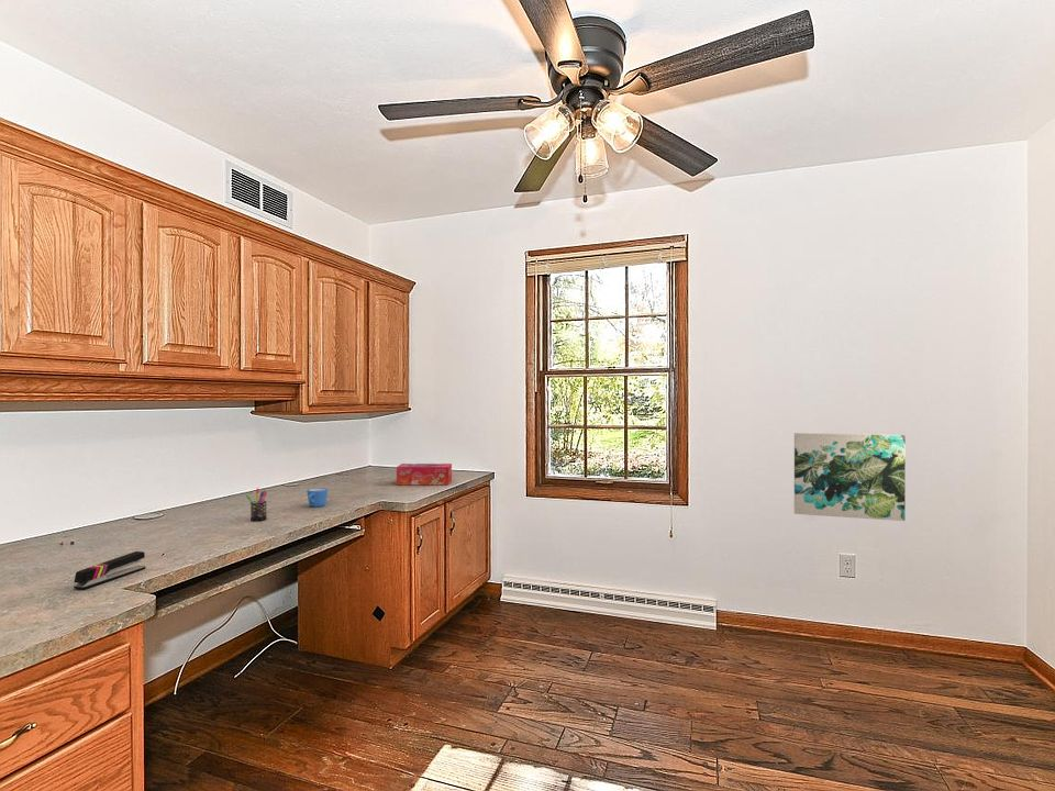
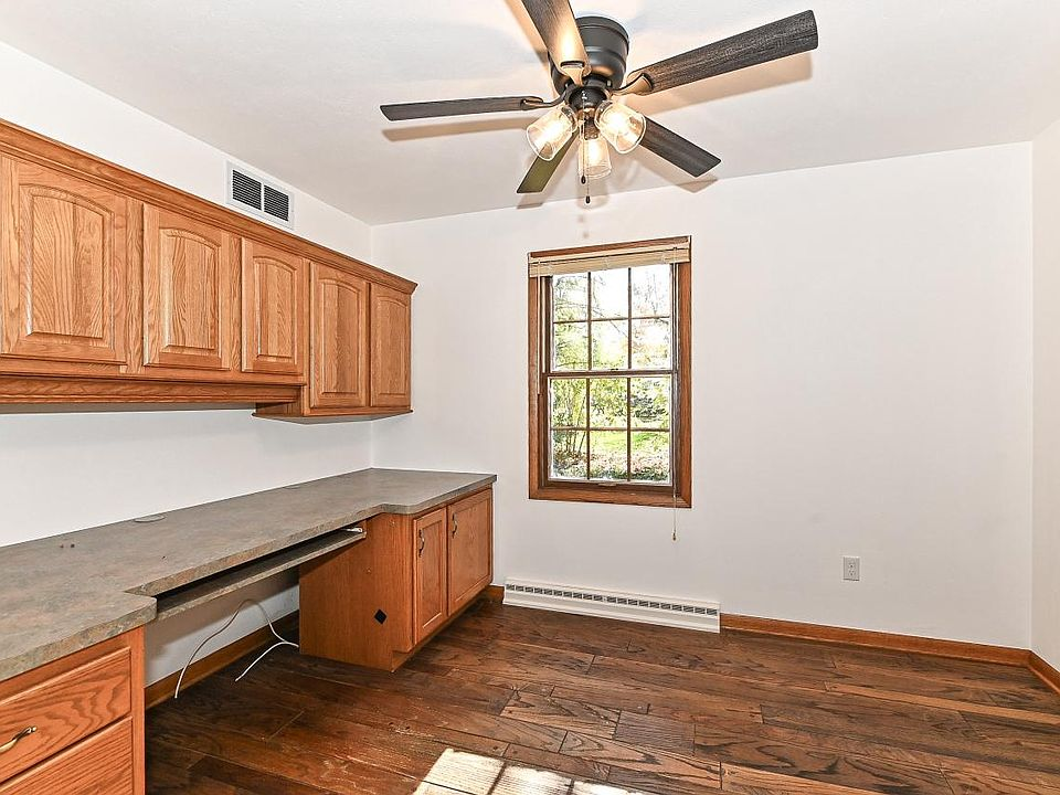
- wall art (847, 475)
- pen holder (256, 504)
- stapler (111, 568)
- tissue box (424, 474)
- mug (315, 498)
